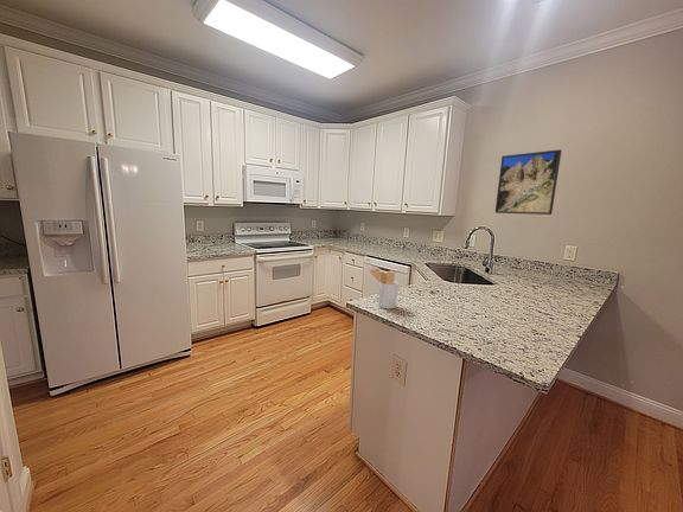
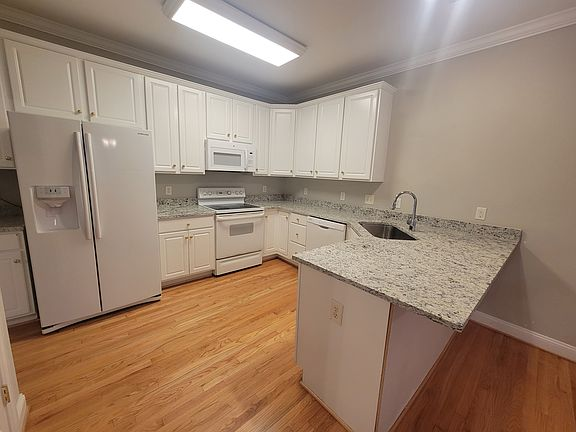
- utensil holder (383, 287)
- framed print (525, 184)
